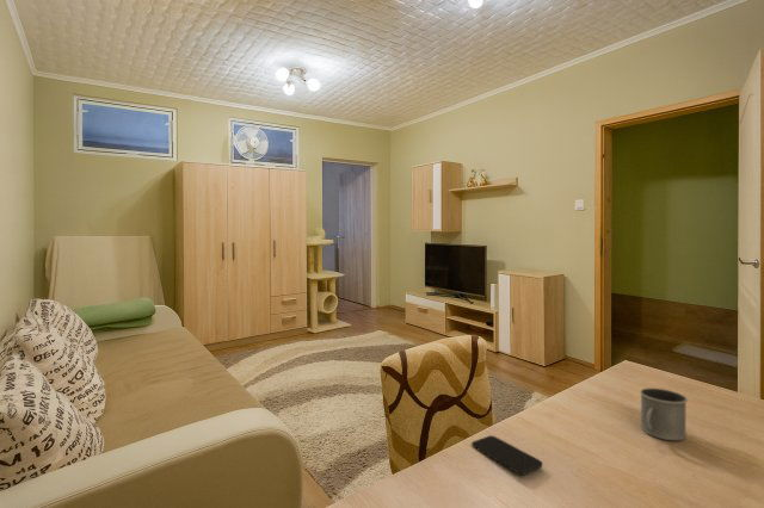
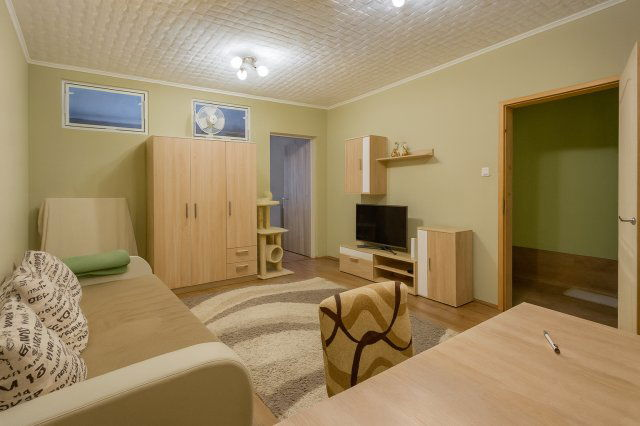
- mug (660, 414)
- smartphone (505, 453)
